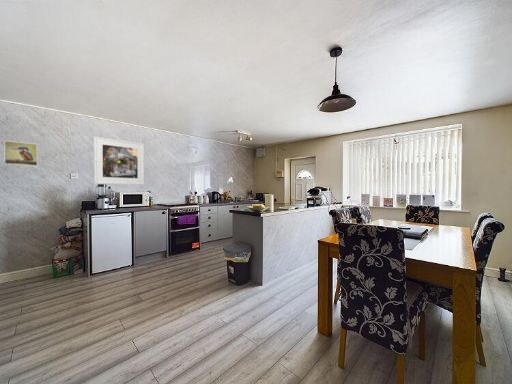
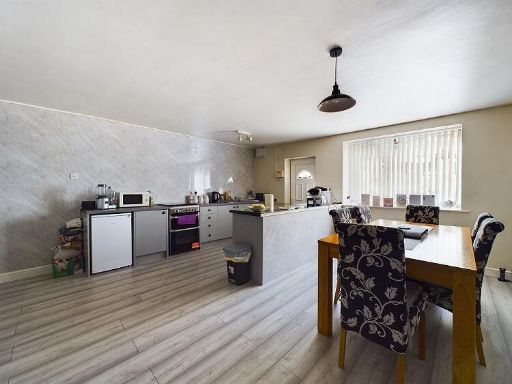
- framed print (120, 162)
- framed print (21, 153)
